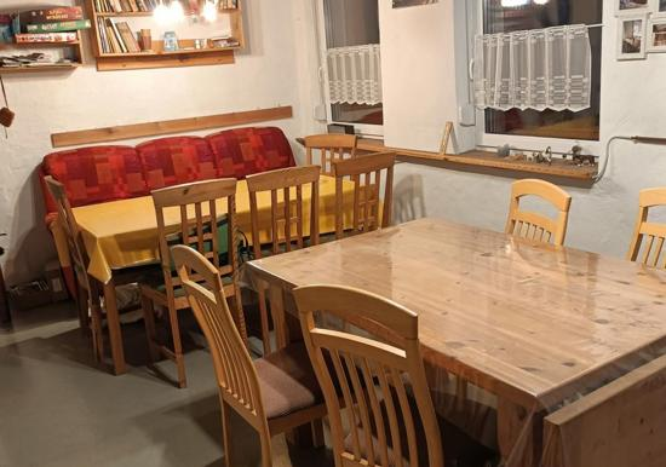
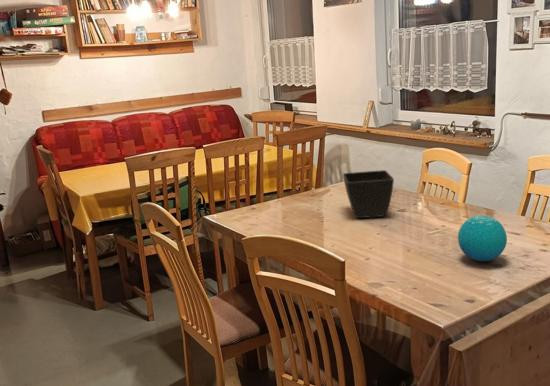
+ flower pot (367, 195)
+ decorative orb (482, 238)
